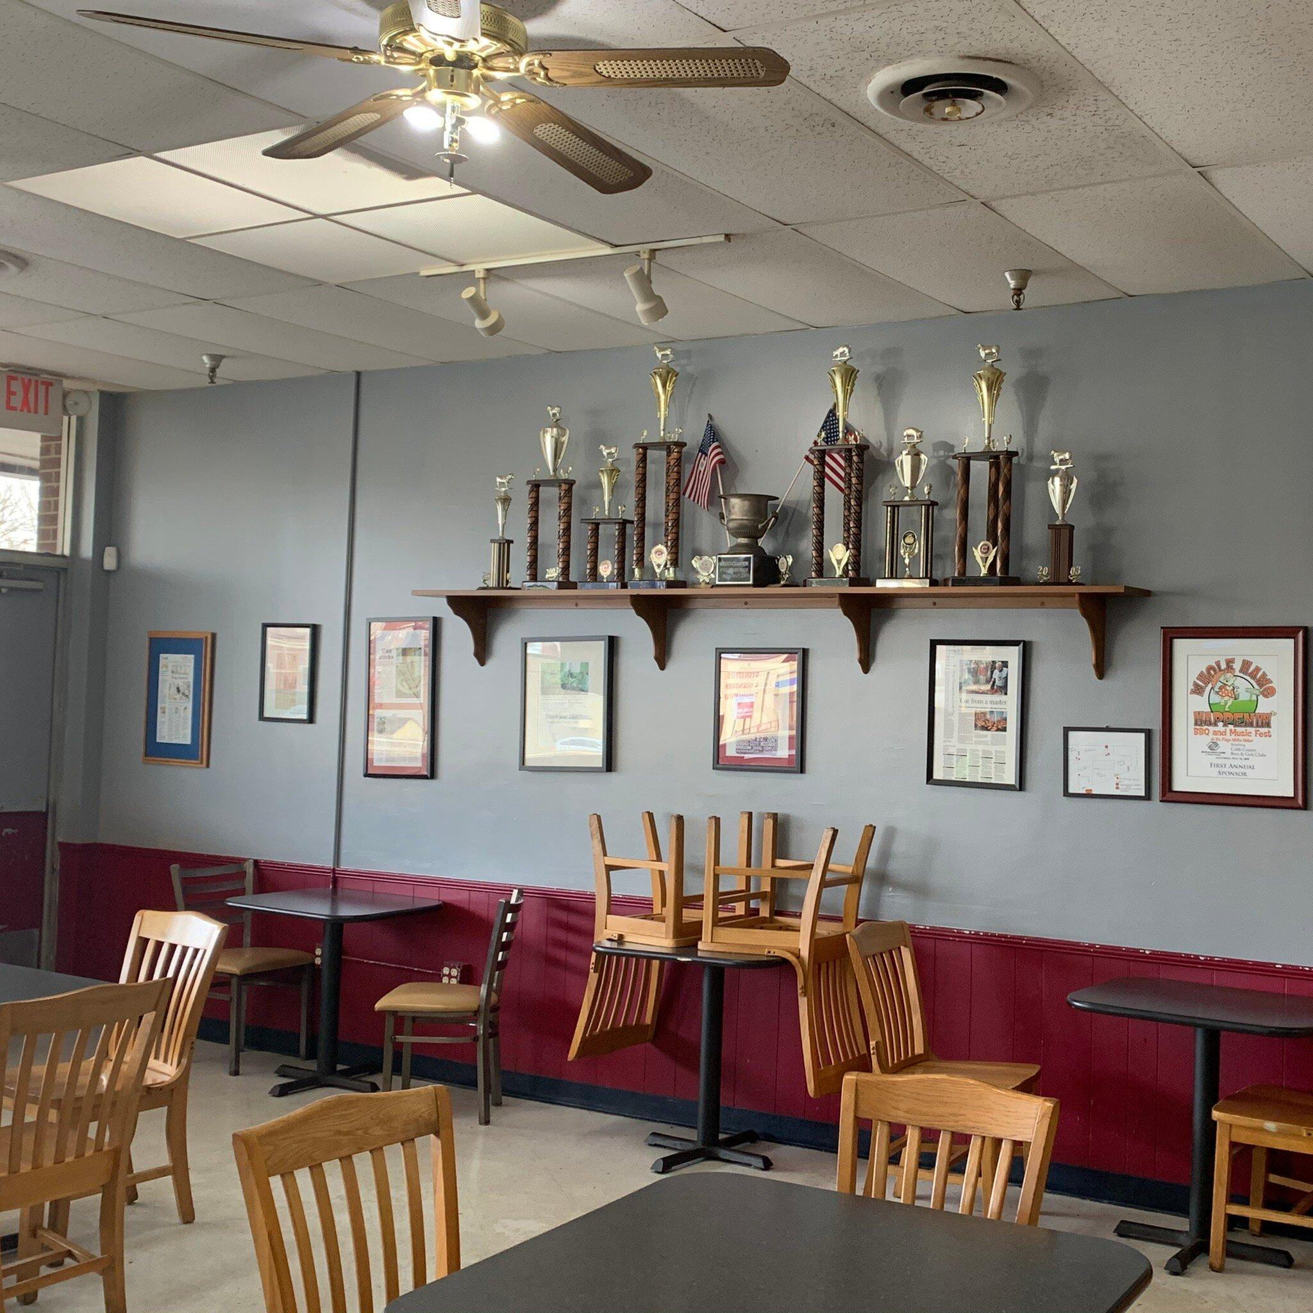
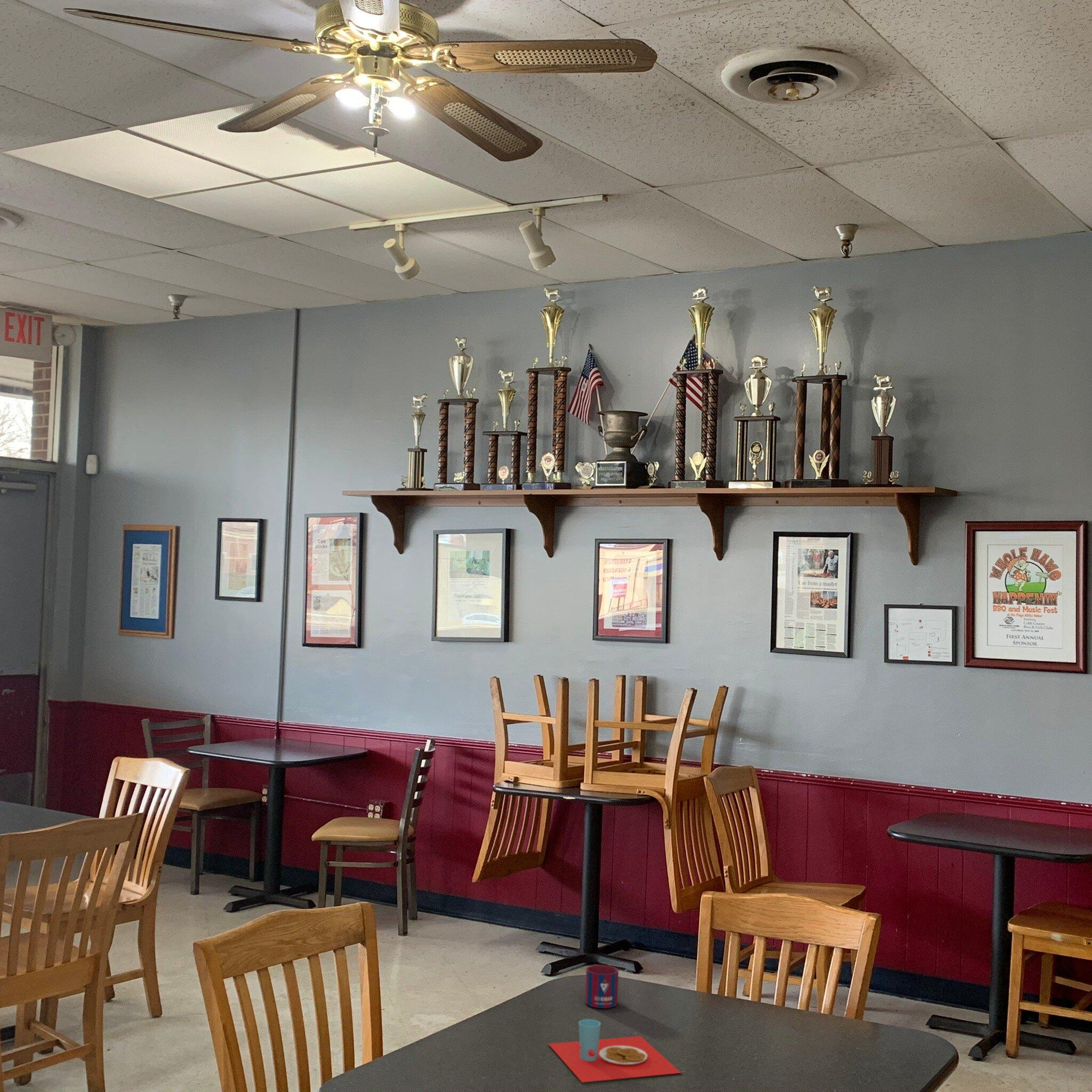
+ placemat (613, 1040)
+ mug (600, 984)
